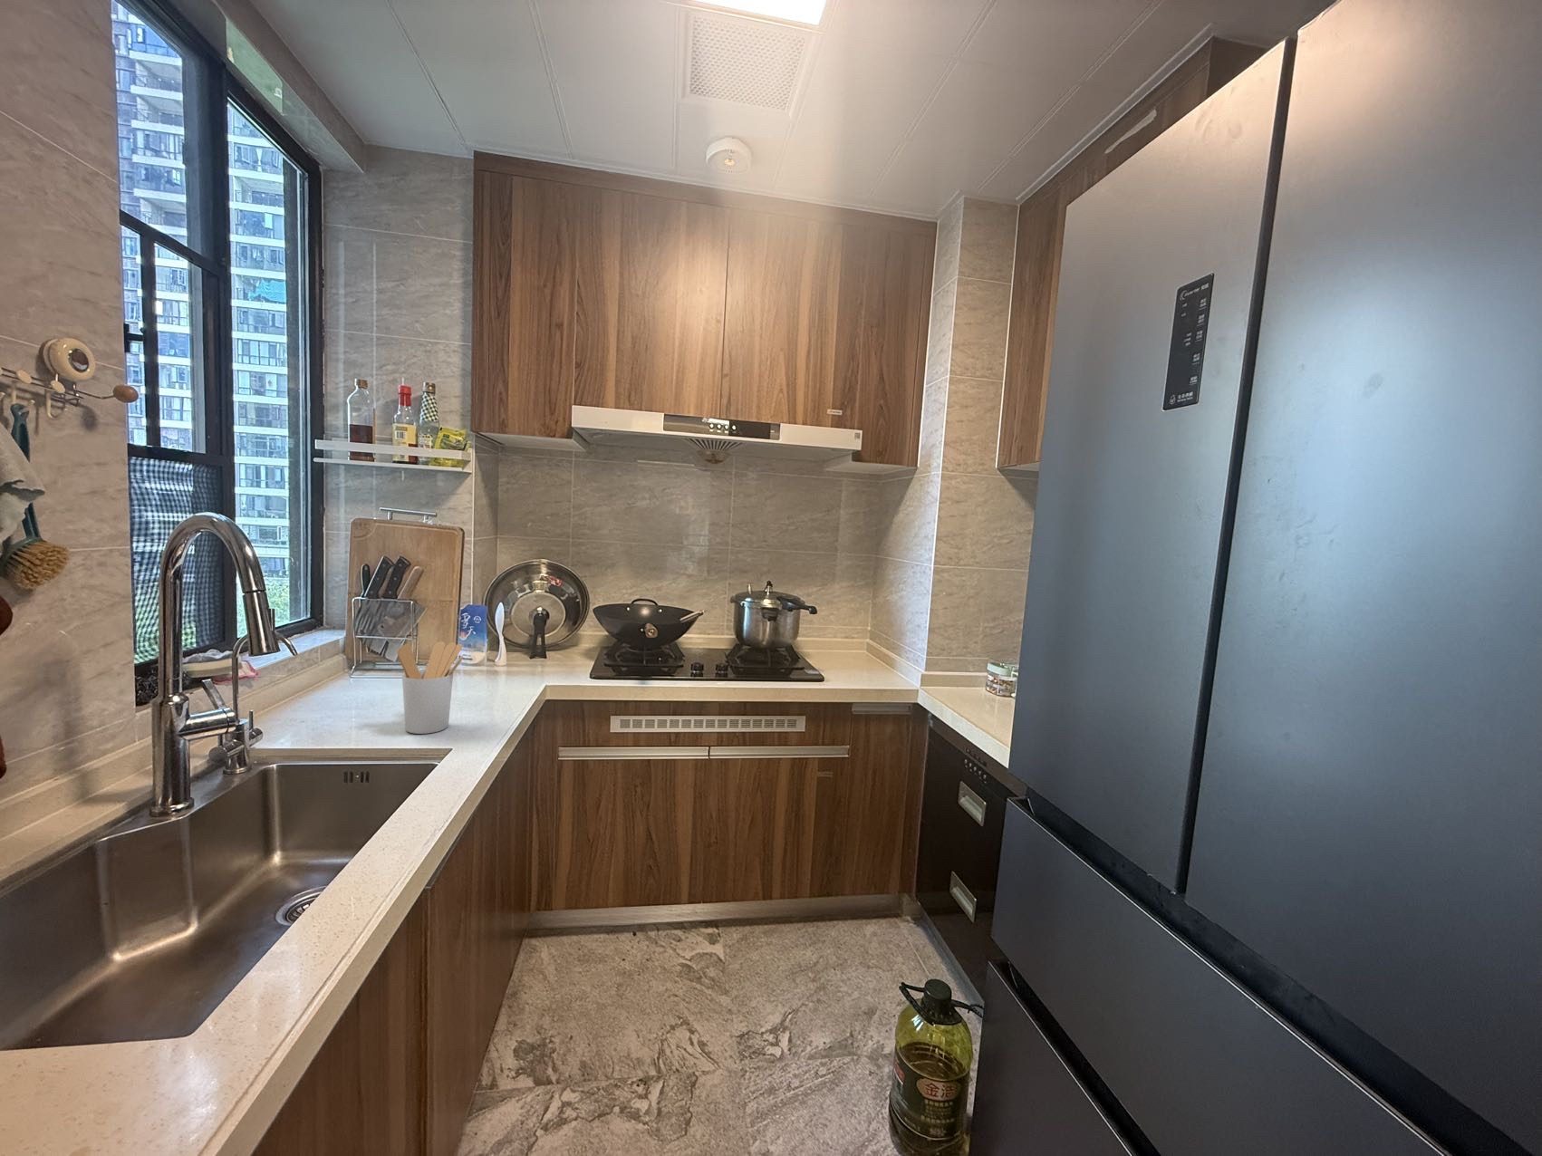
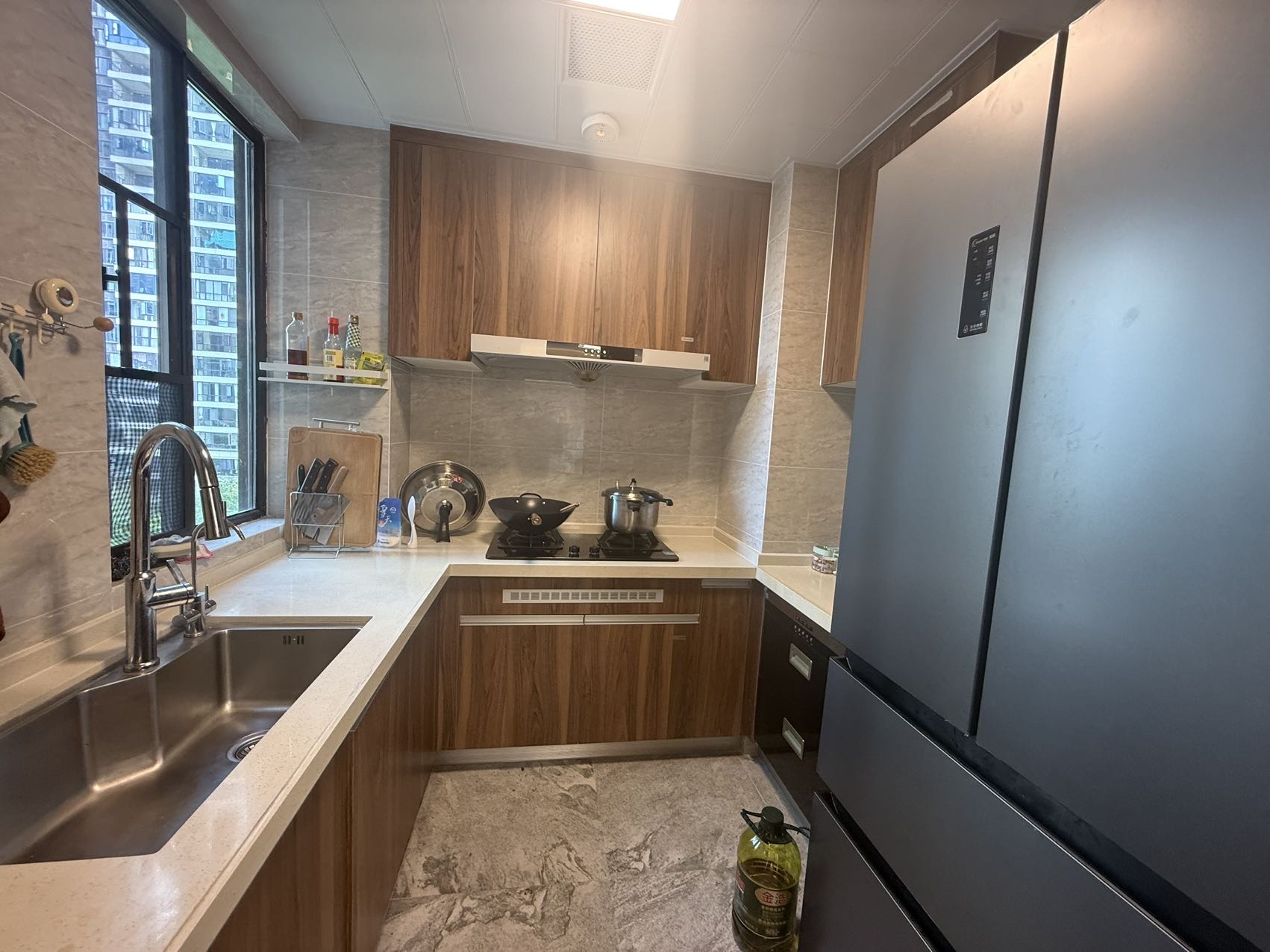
- utensil holder (433, 684)
